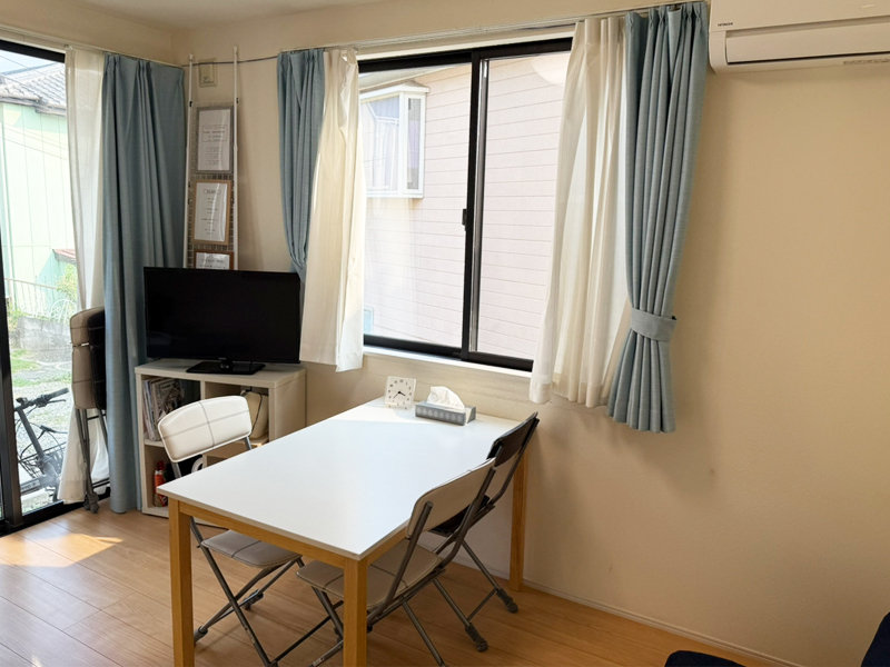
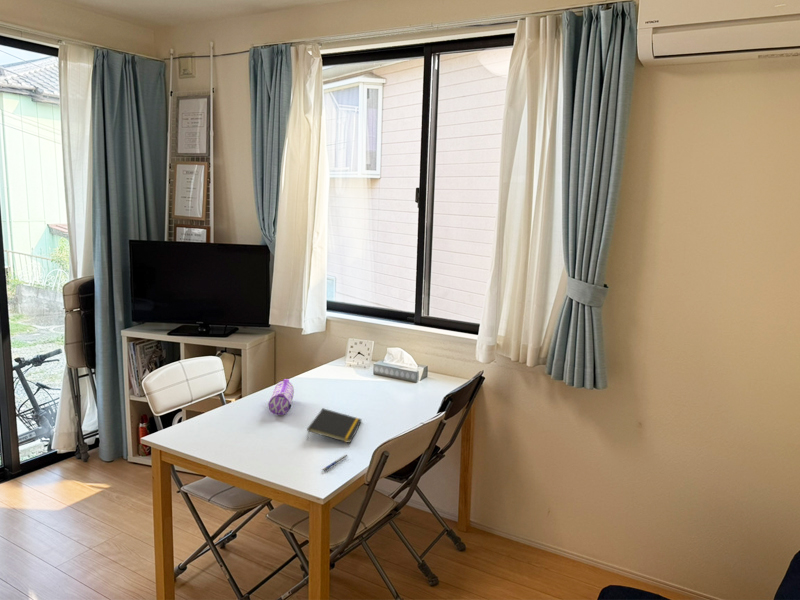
+ pencil case (281, 396)
+ notepad (335, 424)
+ pen (335, 462)
